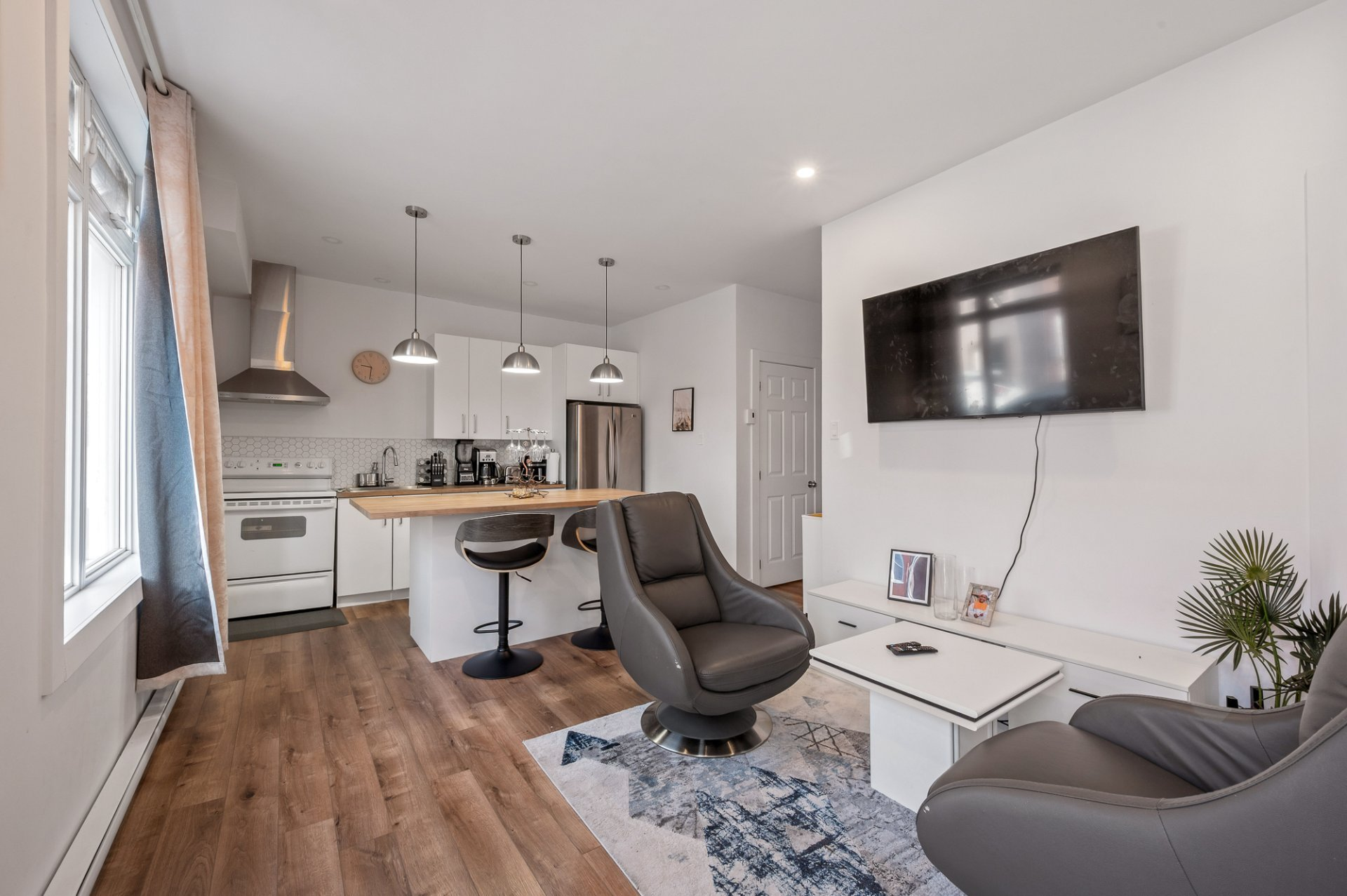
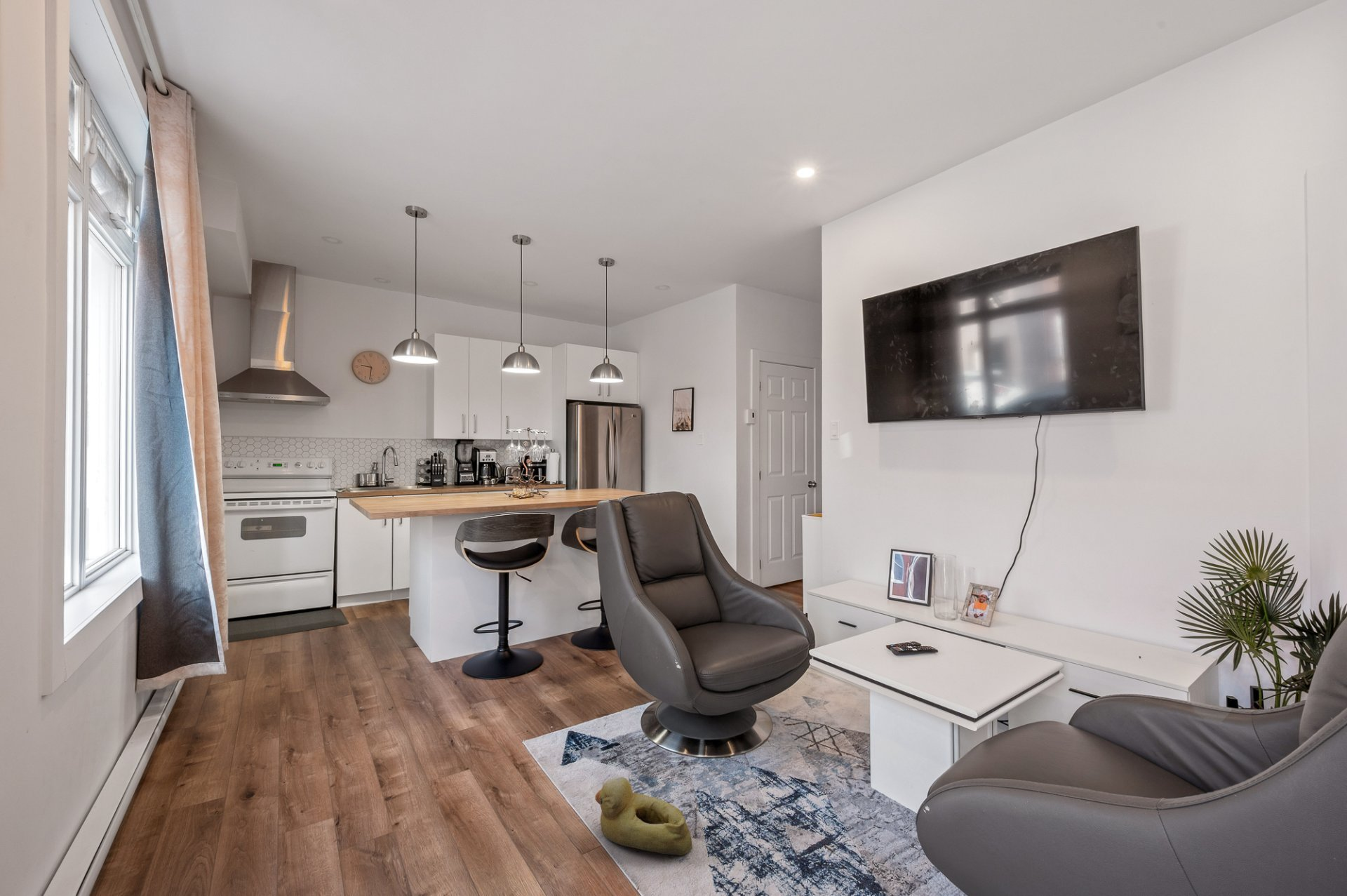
+ rubber duck (643, 808)
